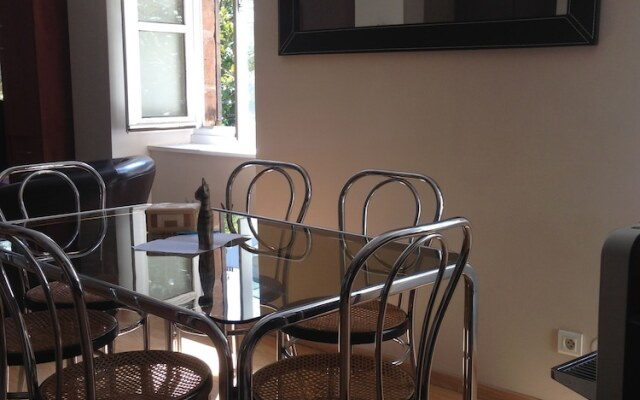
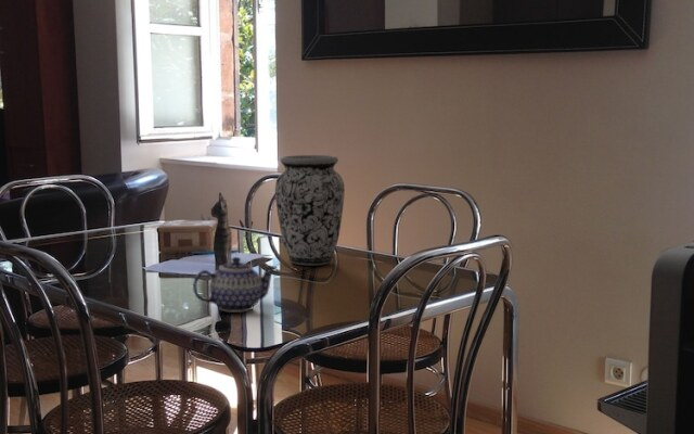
+ vase (309, 209)
+ teapot (235, 282)
